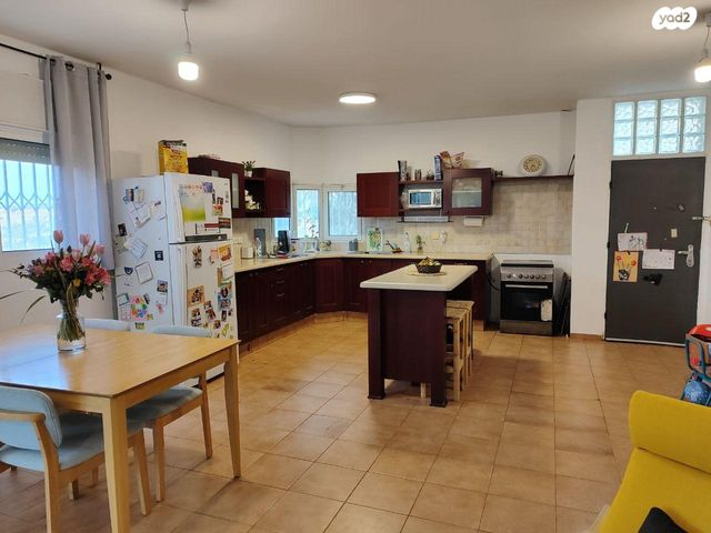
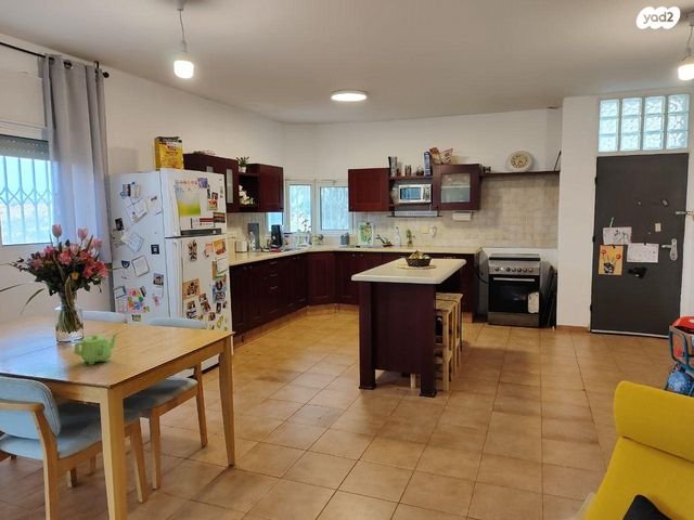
+ teapot (98, 348)
